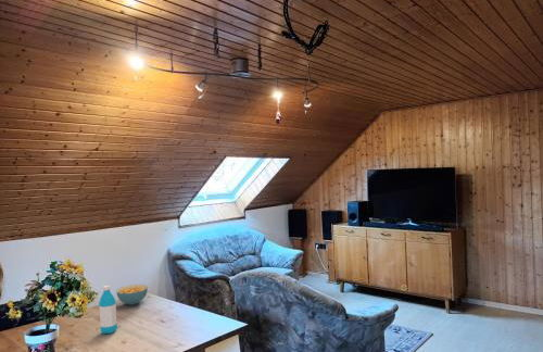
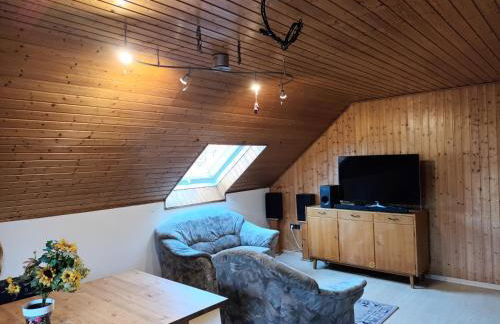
- cereal bowl (132, 296)
- water bottle (108, 309)
